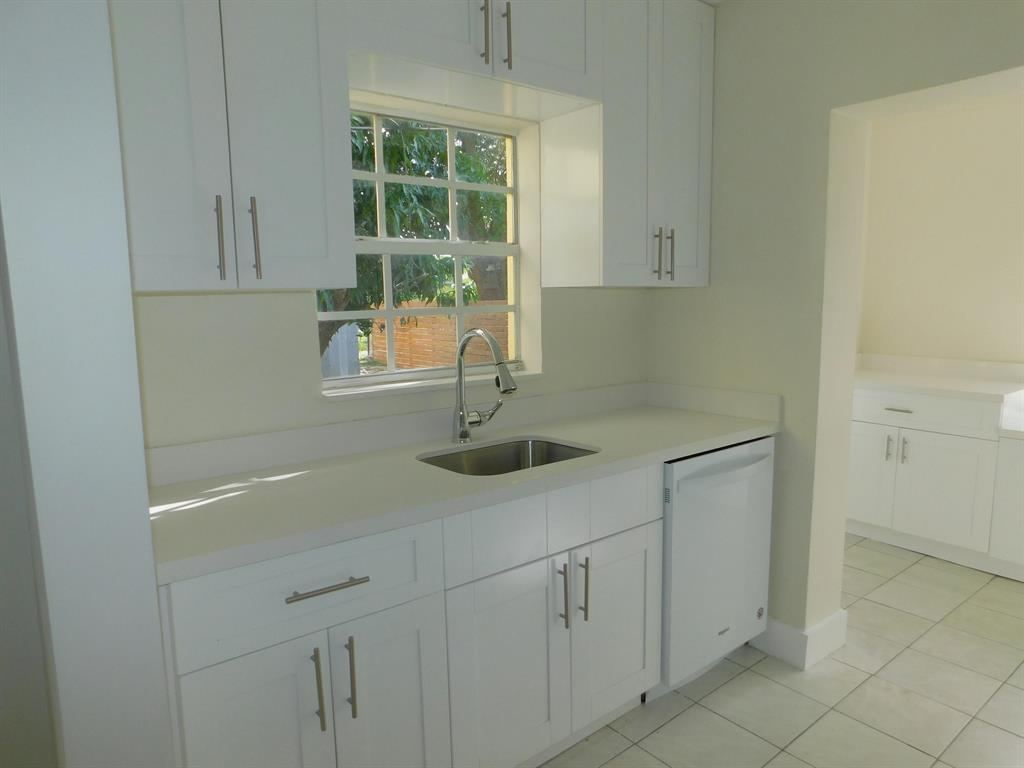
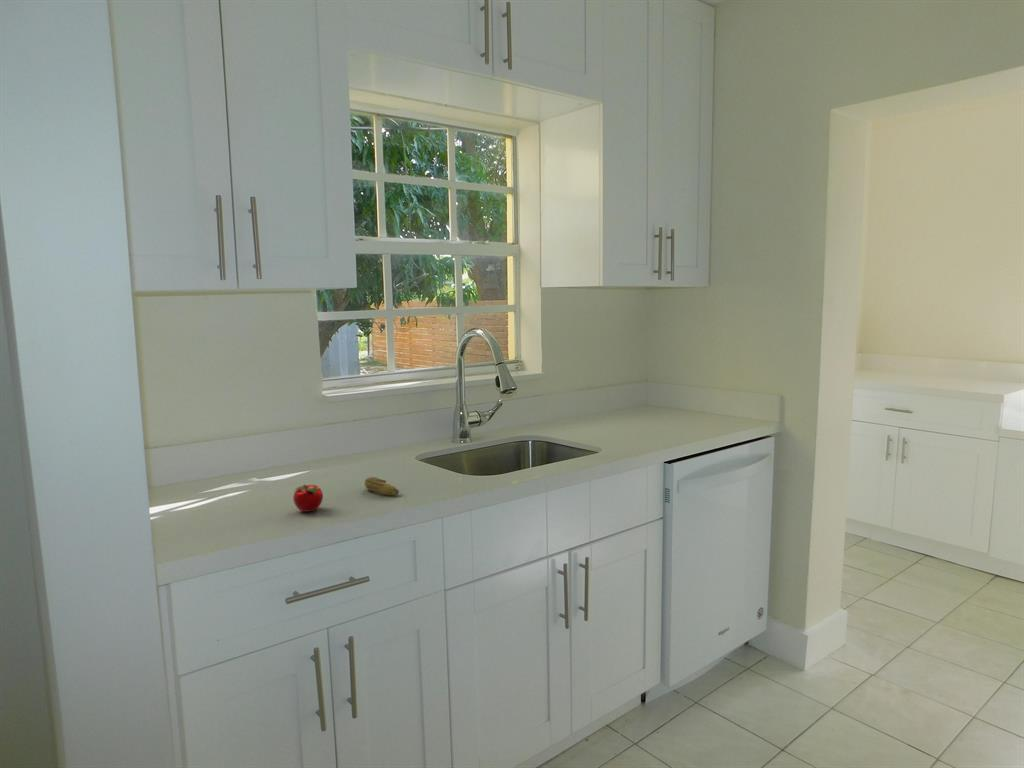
+ banana (383, 484)
+ apple (308, 497)
